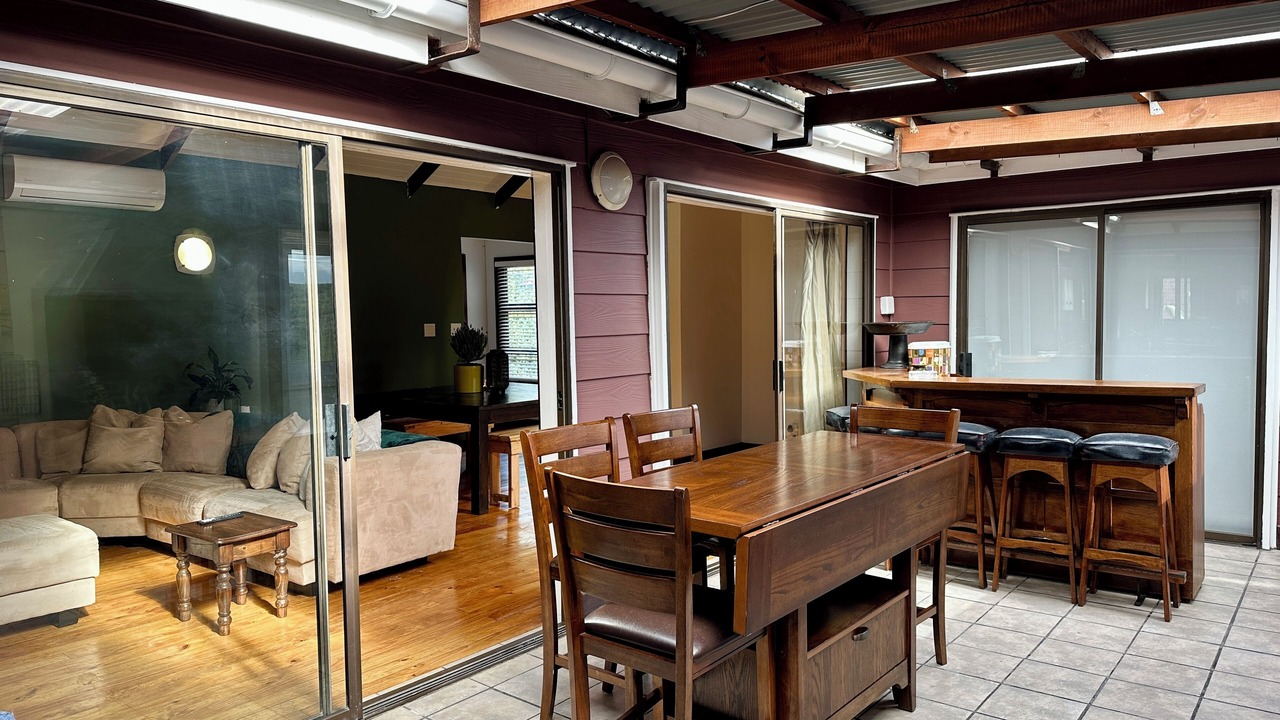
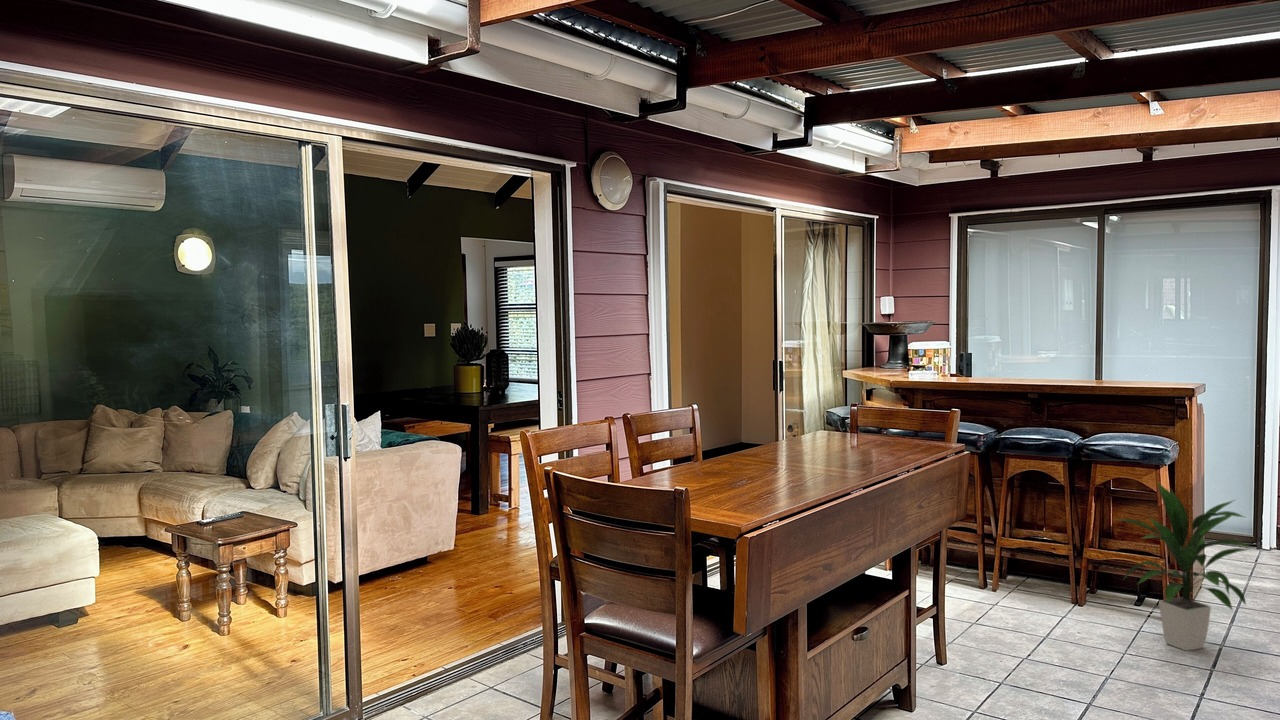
+ indoor plant (1191, 566)
